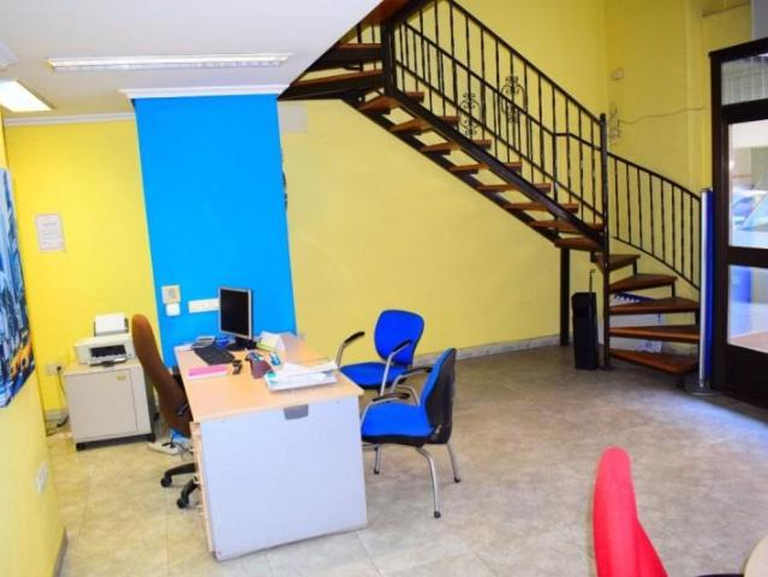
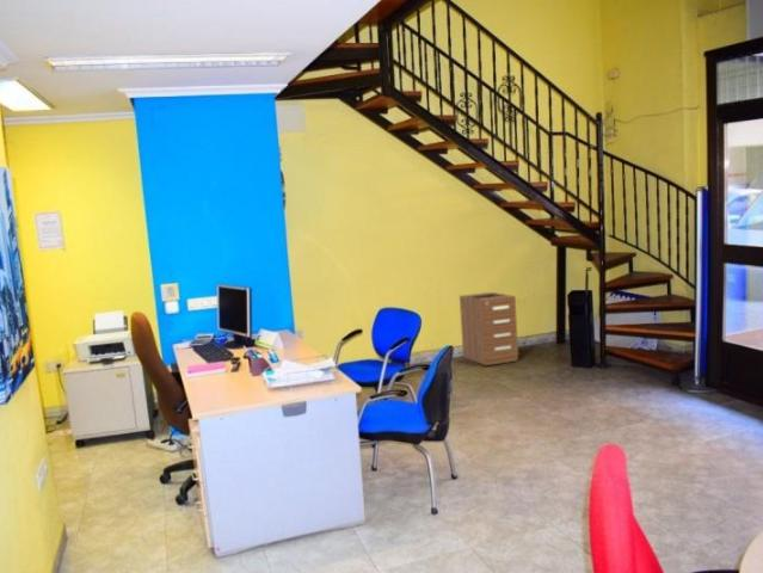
+ filing cabinet (488, 327)
